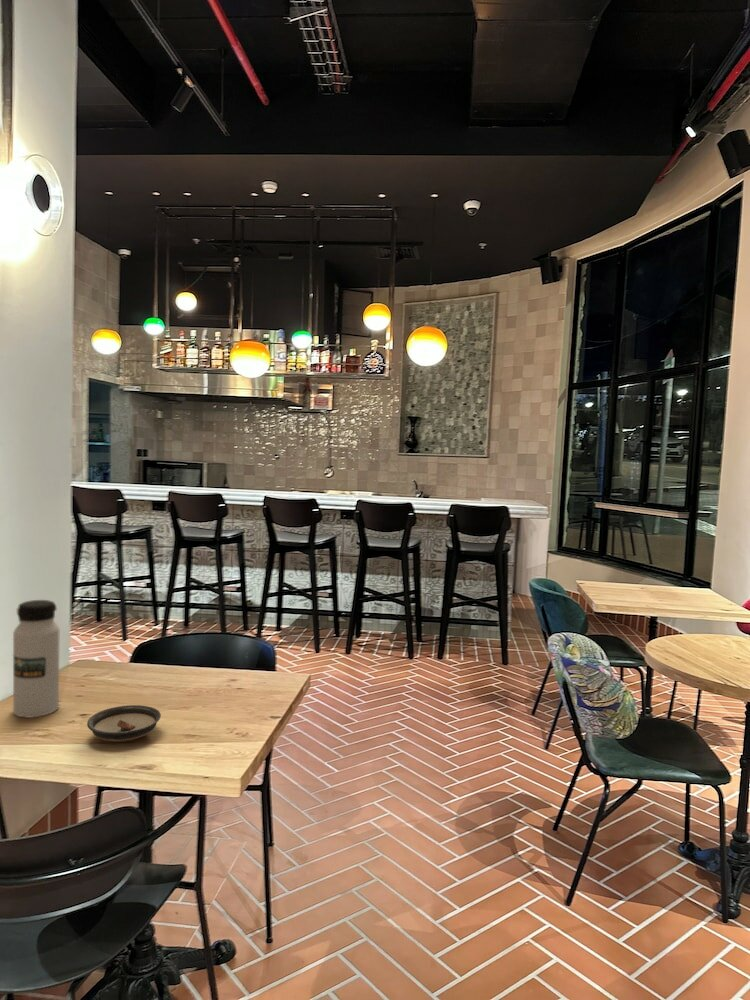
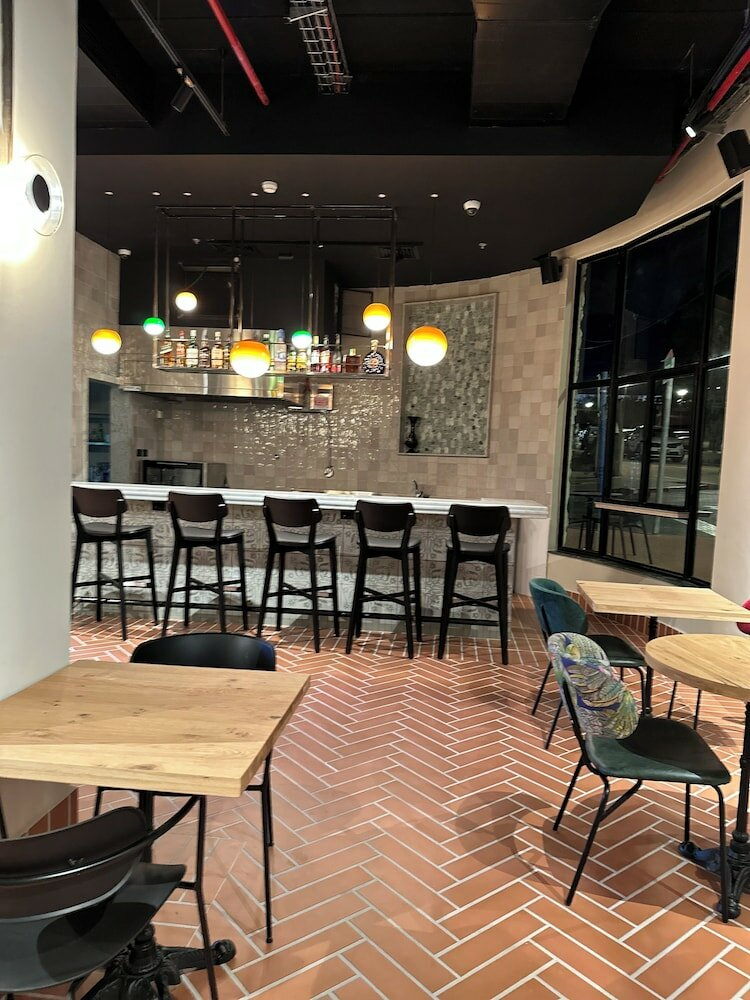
- saucer (124, 726)
- water bottle (36, 656)
